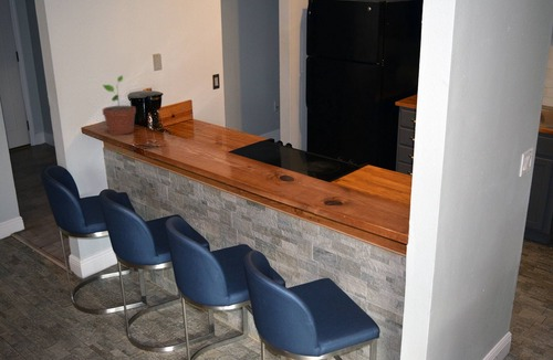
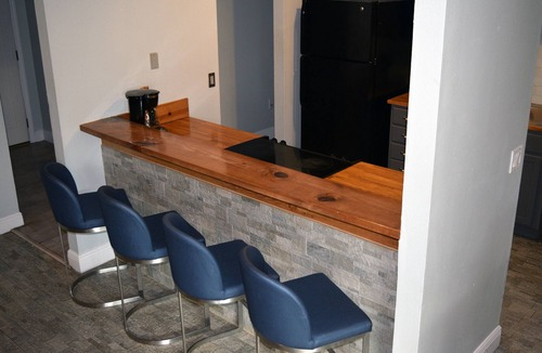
- potted plant (118, 105)
